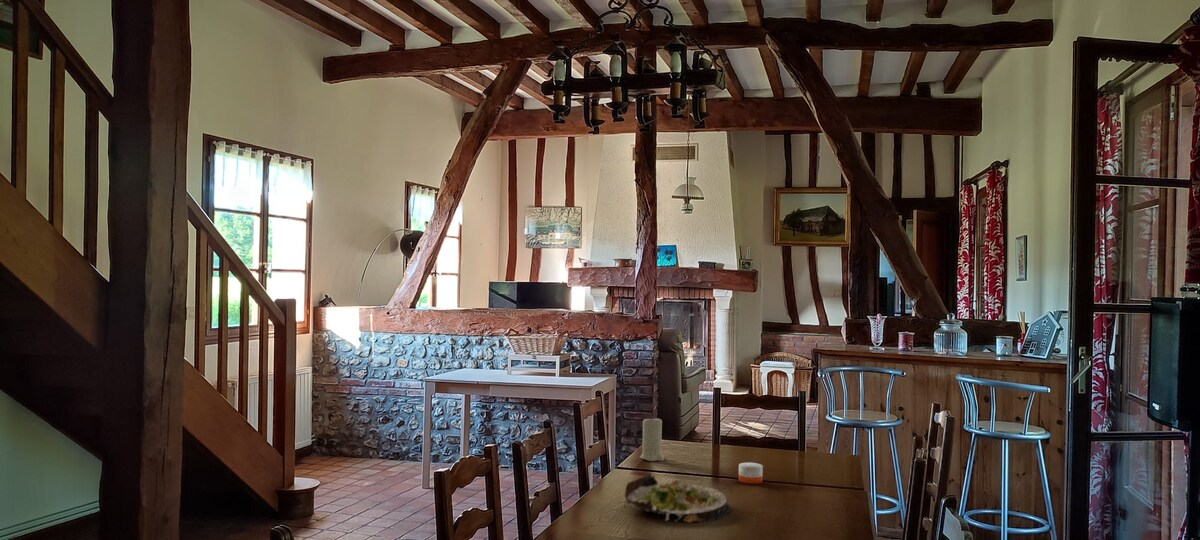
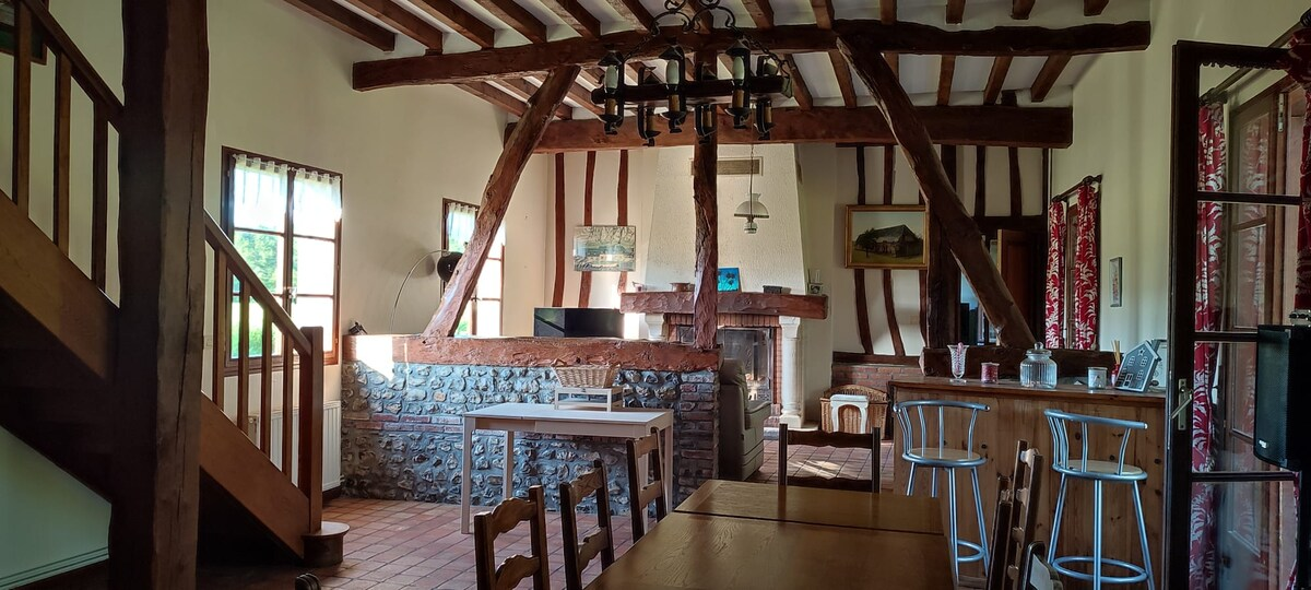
- candle (750, 464)
- salad plate (679, 496)
- candle (652, 437)
